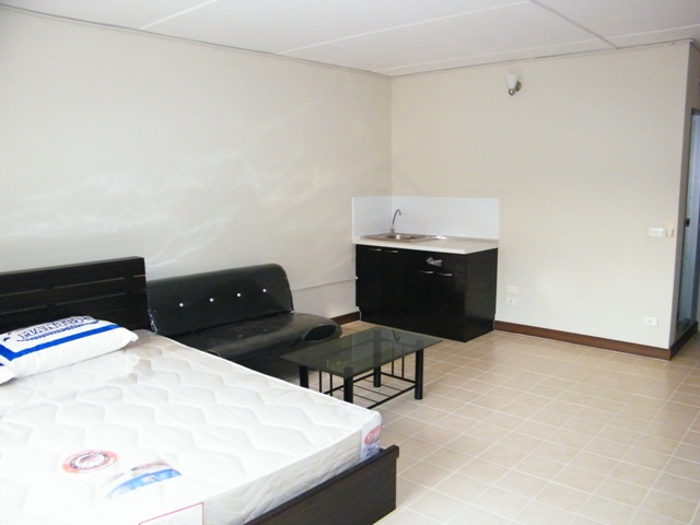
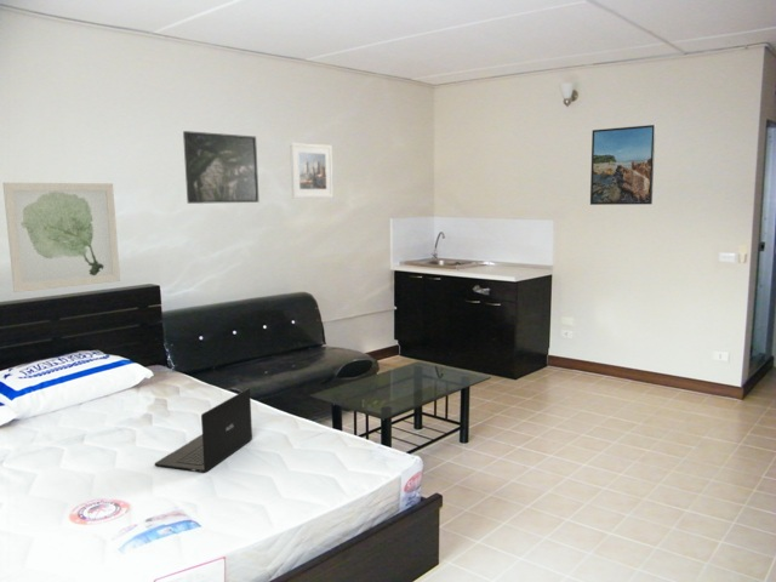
+ wall art (65, 235)
+ laptop (204, 424)
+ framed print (222, 169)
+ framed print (621, 166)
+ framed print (312, 171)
